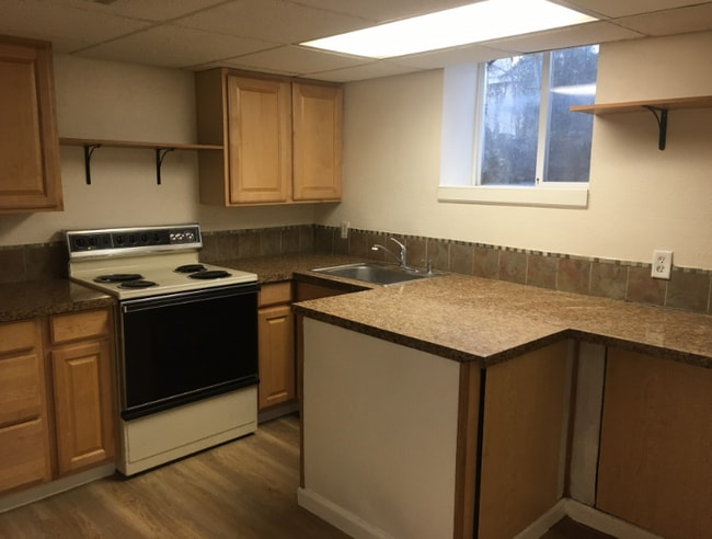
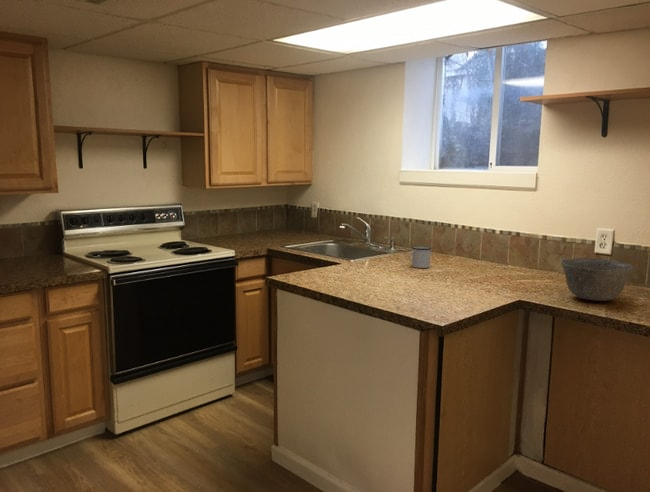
+ bowl (594, 280)
+ mug (418, 257)
